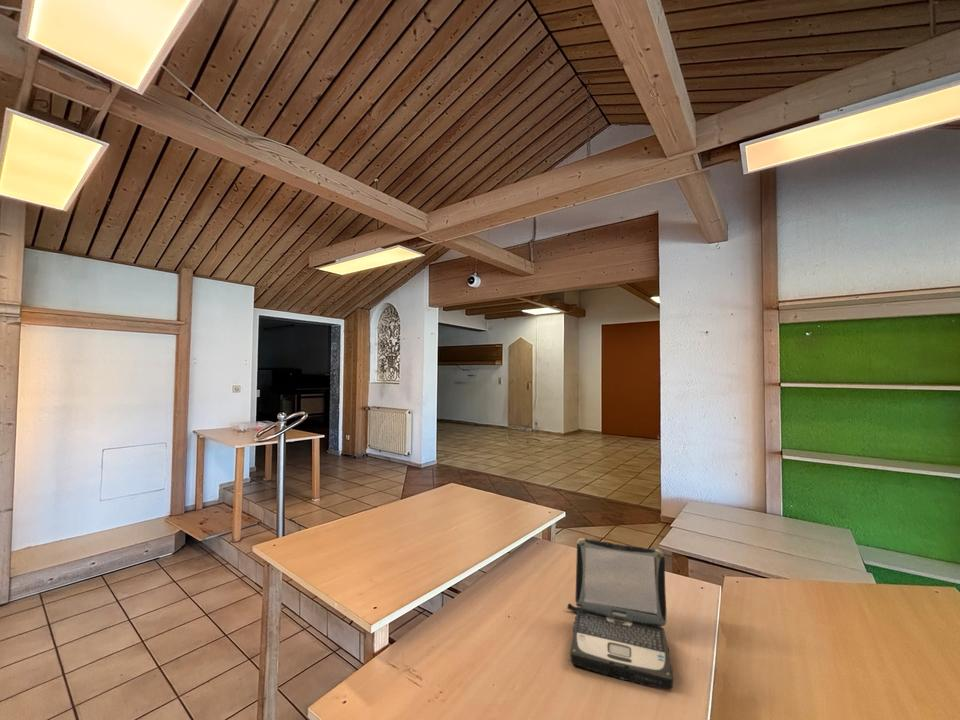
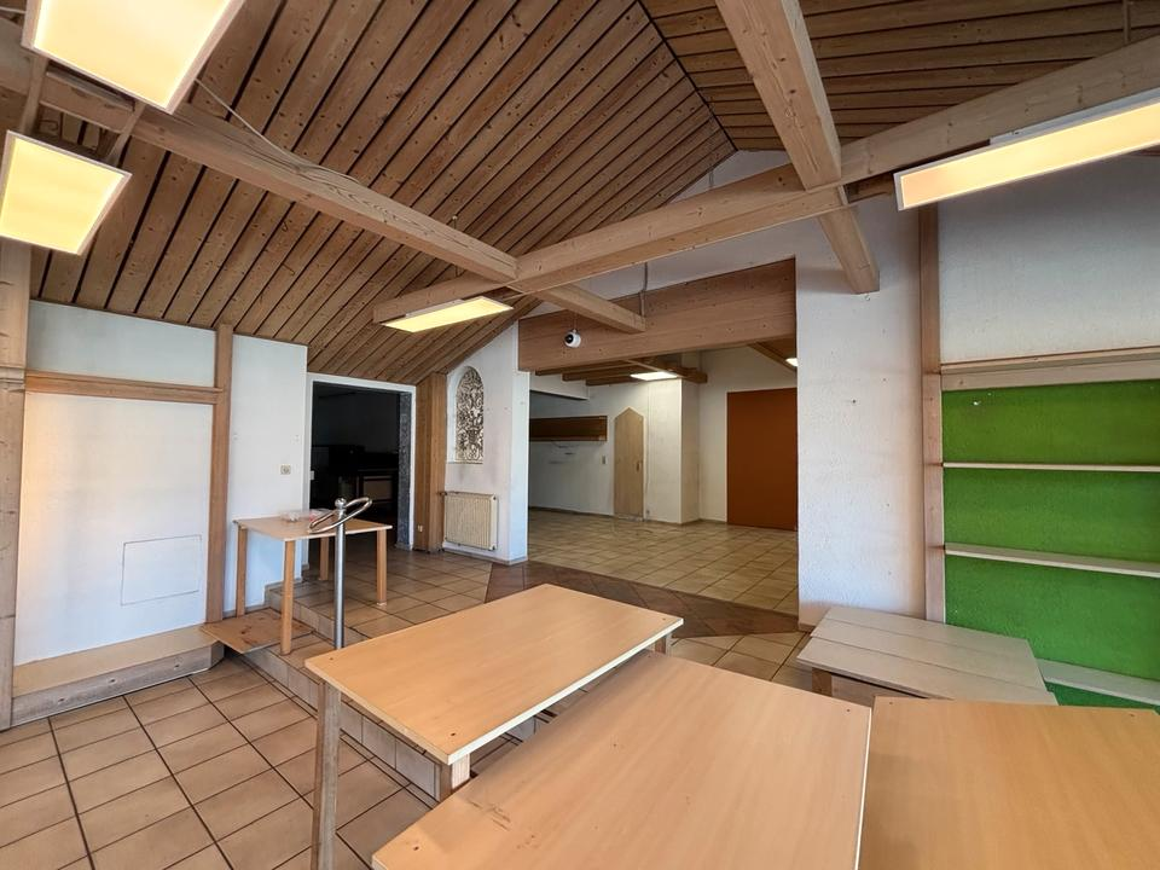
- laptop (617, 601)
